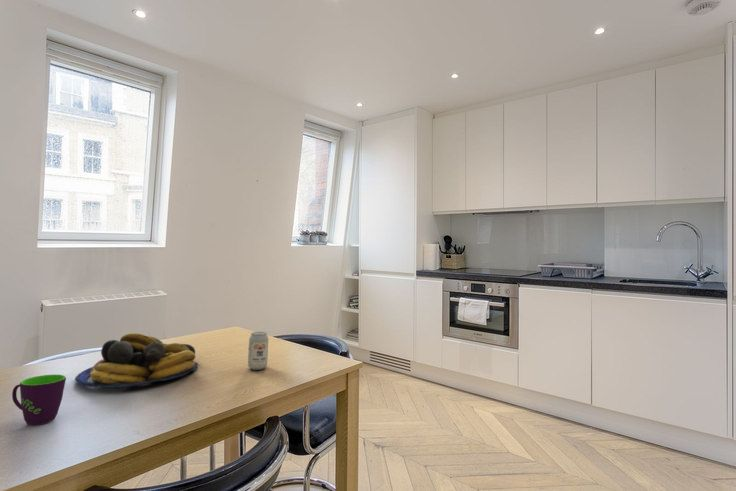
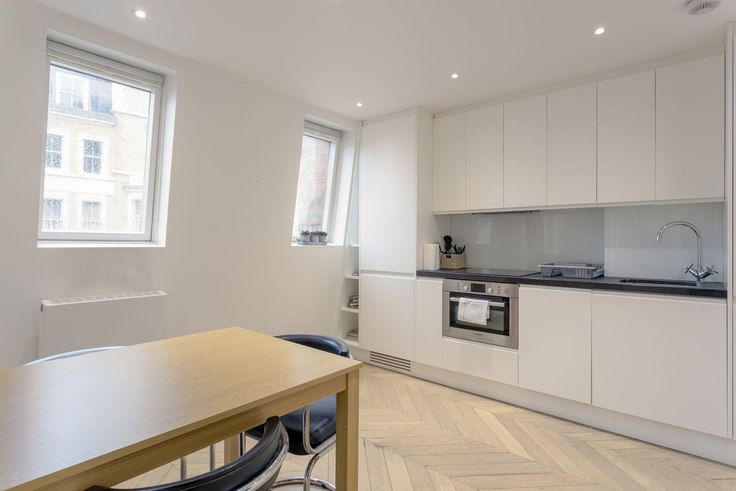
- beverage can (258, 350)
- mug (36, 399)
- fruit bowl (141, 353)
